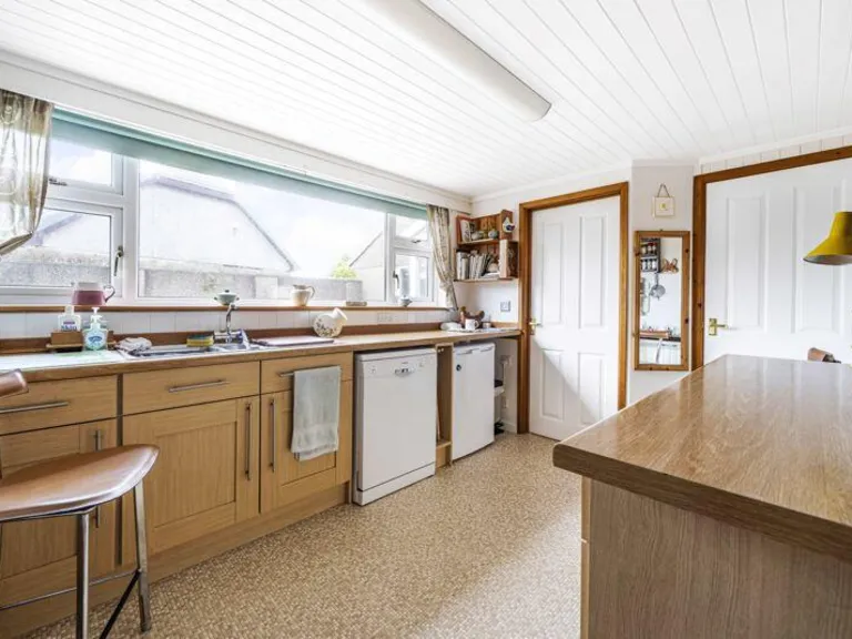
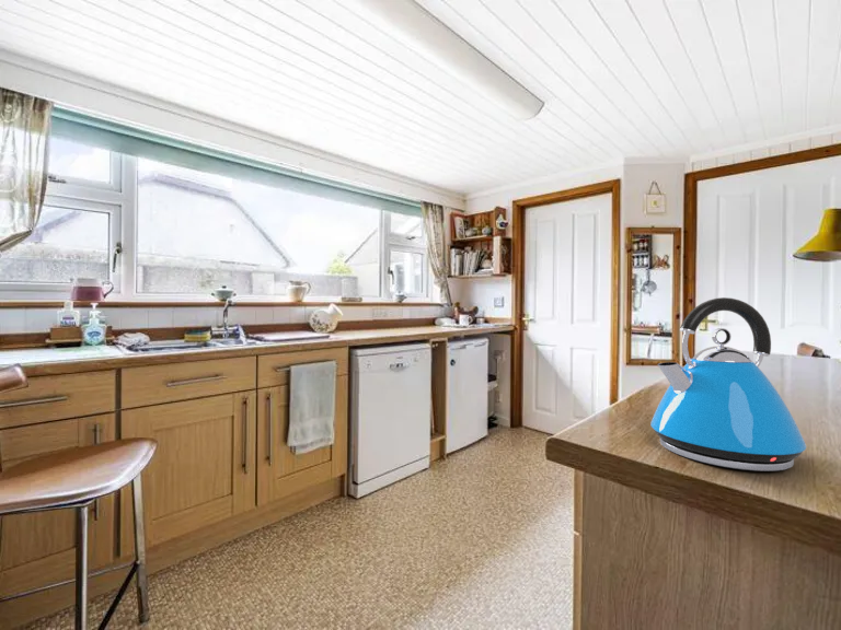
+ kettle (725, 374)
